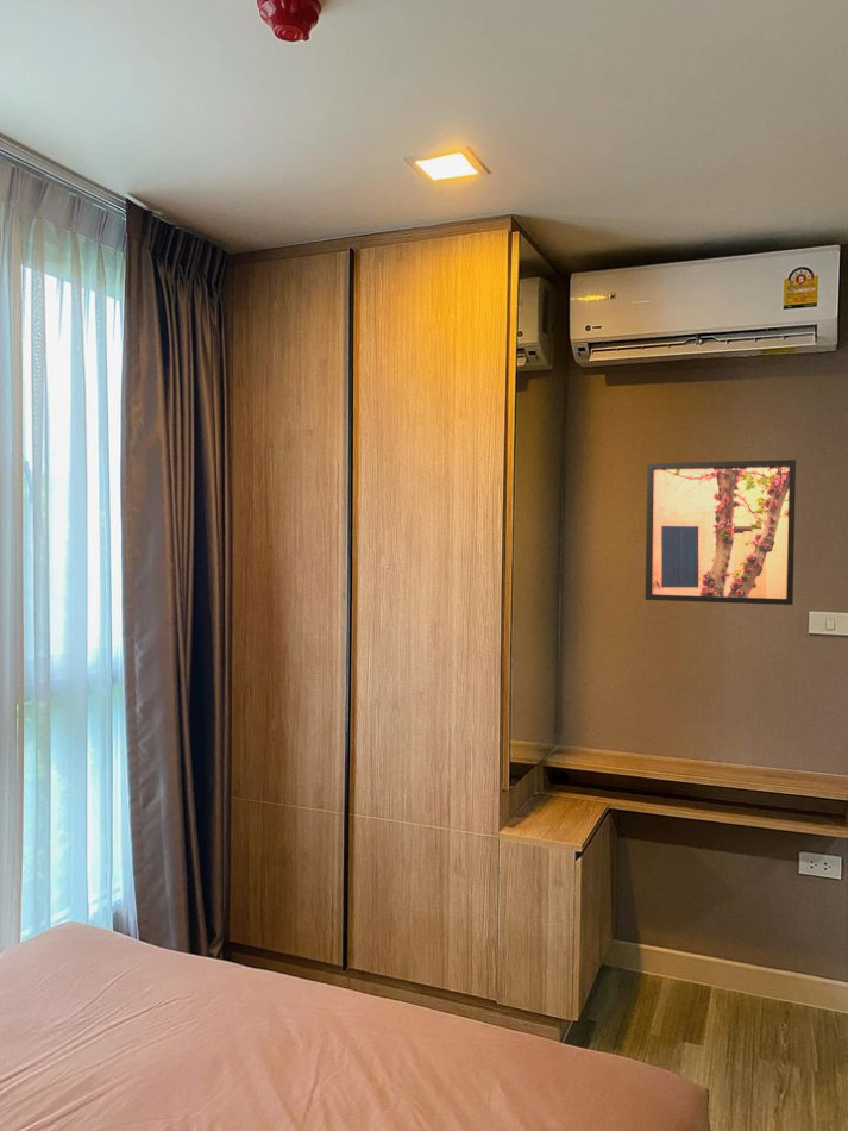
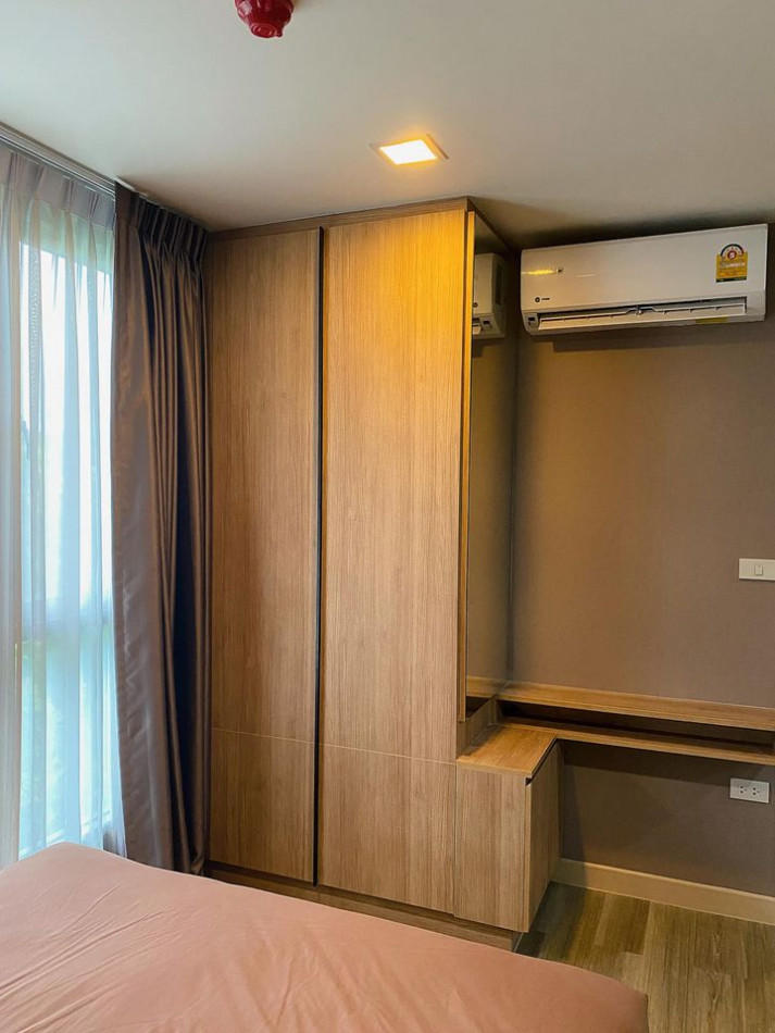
- wall art (718, 532)
